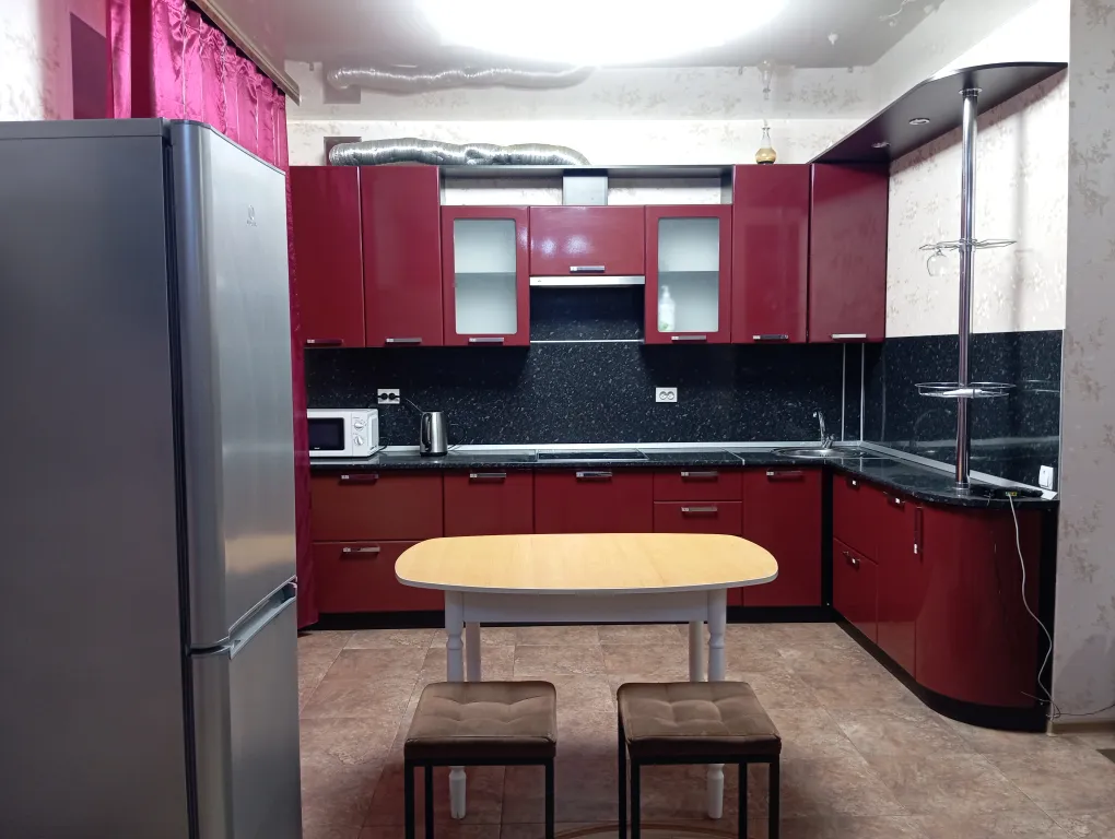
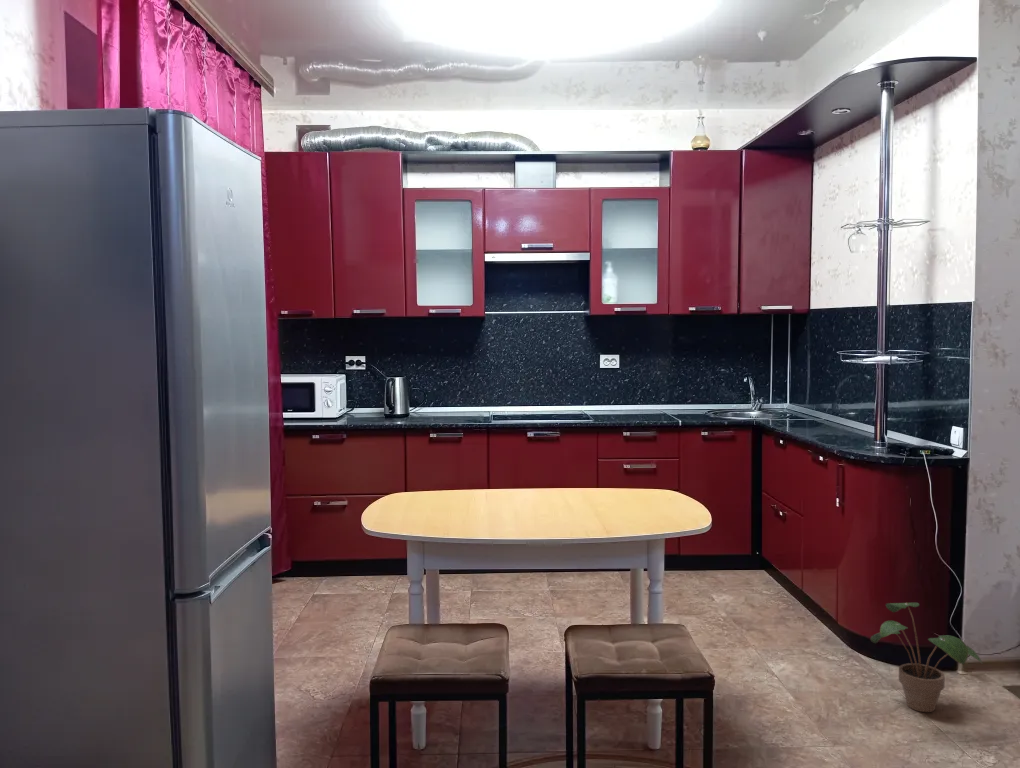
+ potted plant (920, 659)
